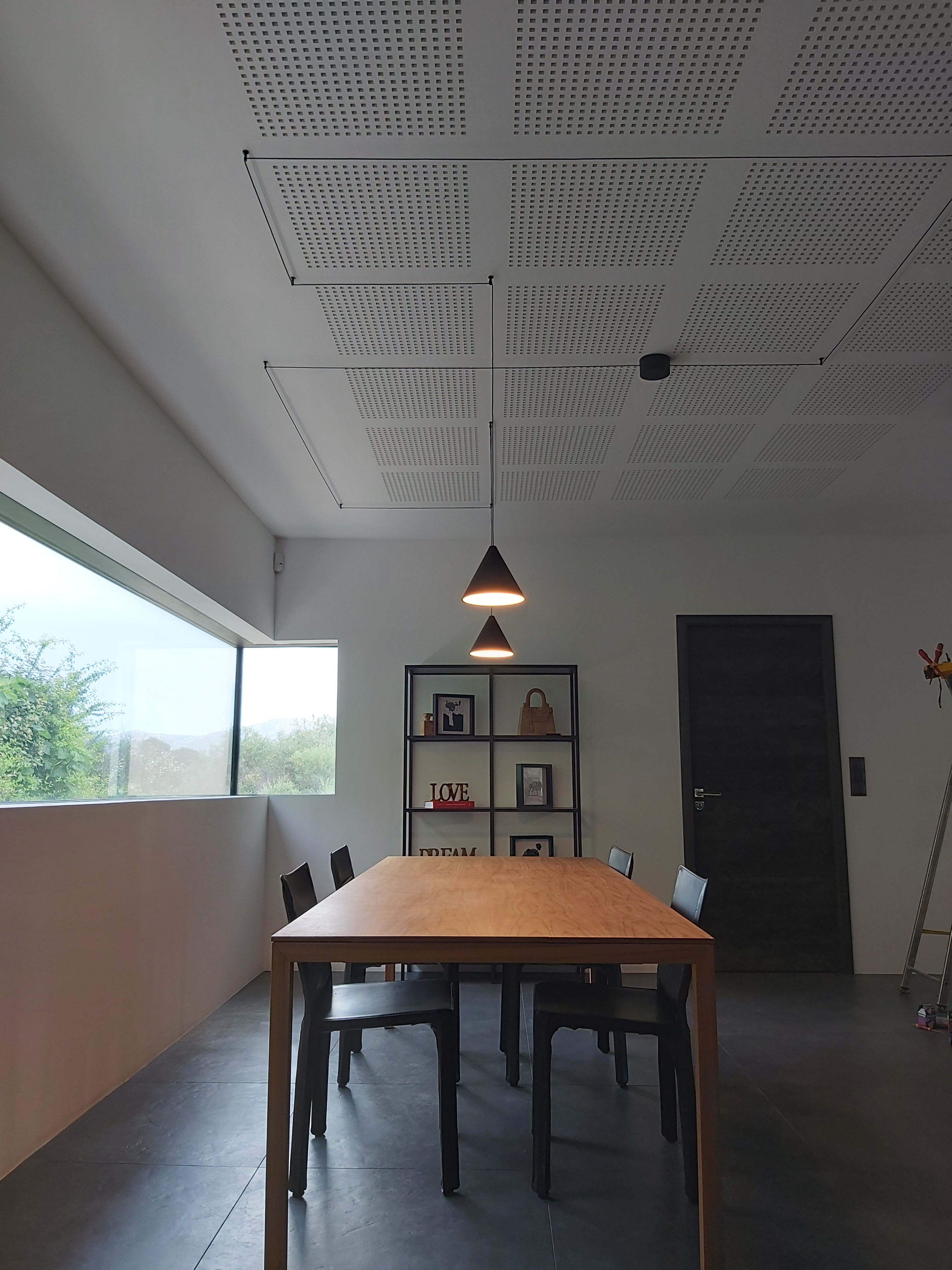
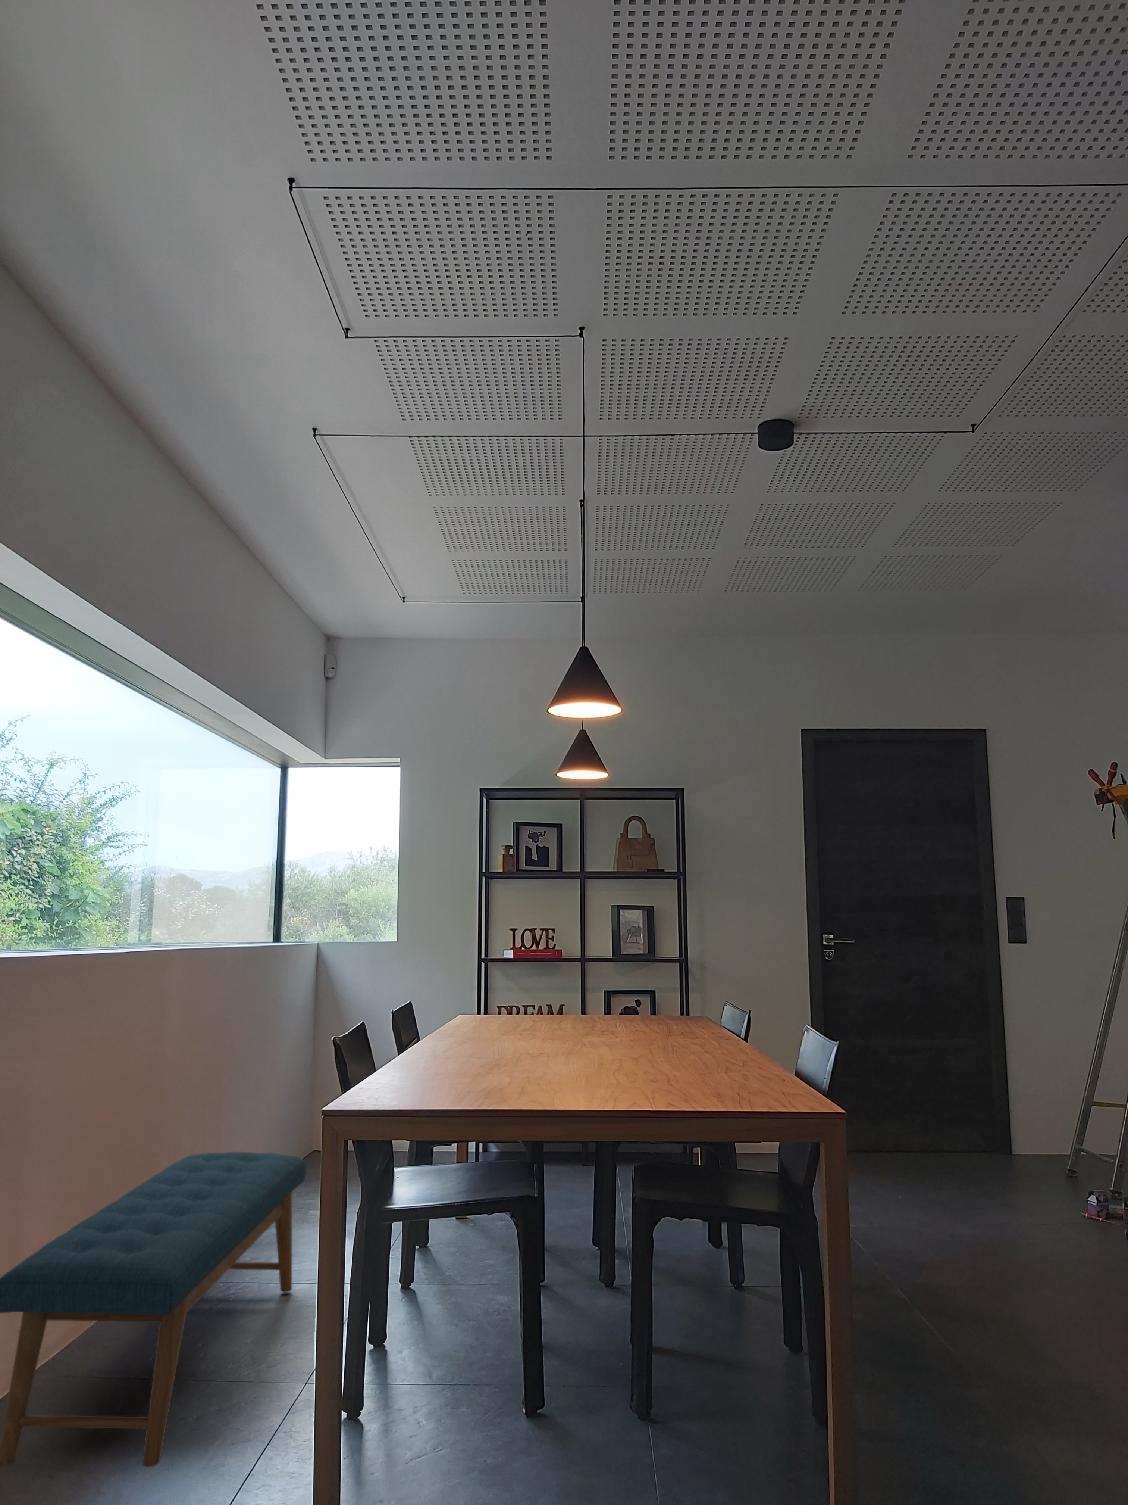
+ bench (177, 1277)
